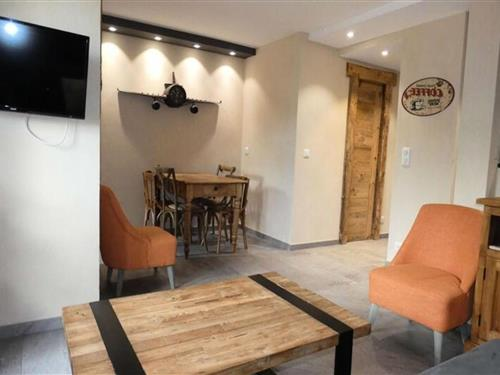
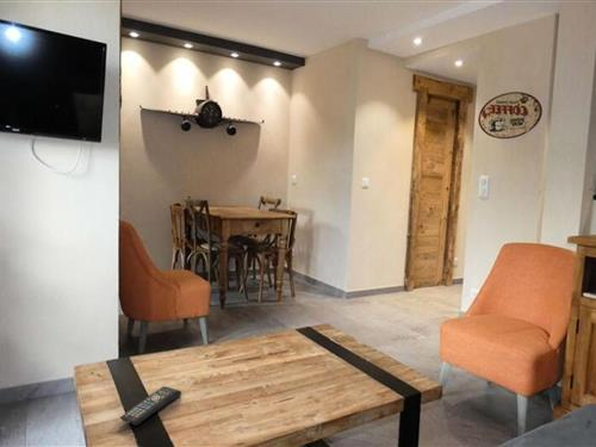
+ remote control (153, 403)
